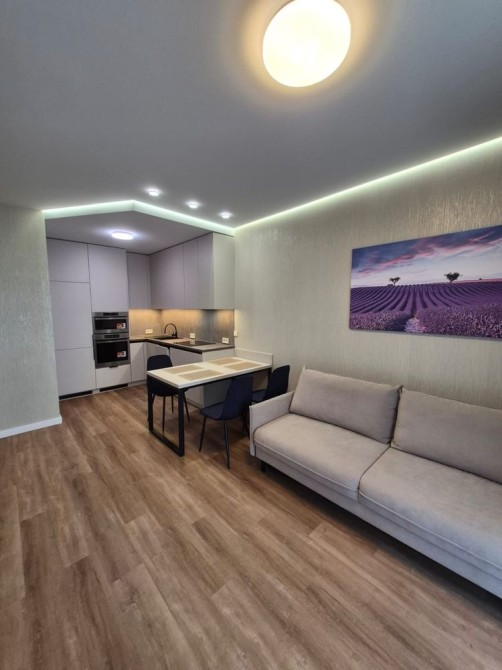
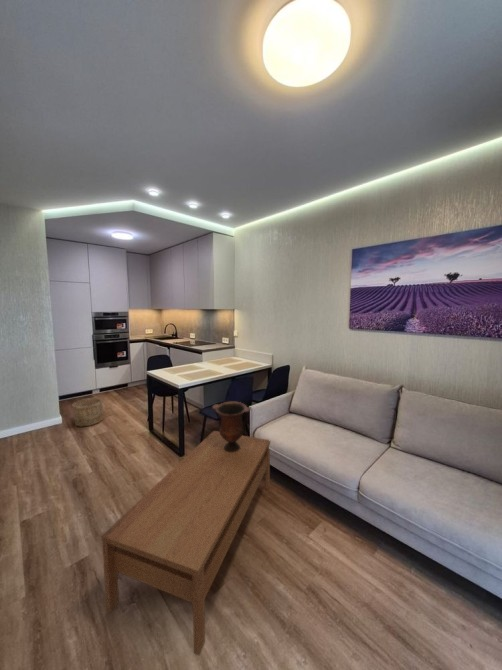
+ wooden bucket (88, 411)
+ vase (231, 428)
+ coffee table (209, 503)
